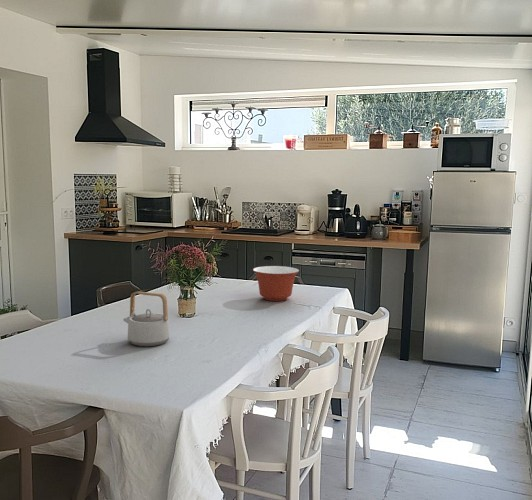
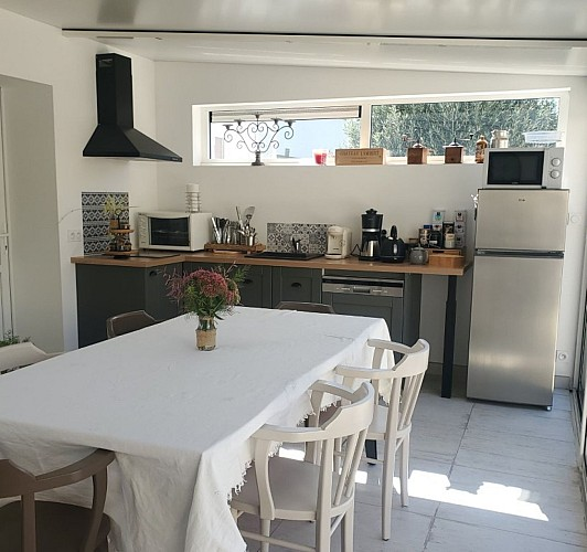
- teapot (145, 316)
- mixing bowl (275, 284)
